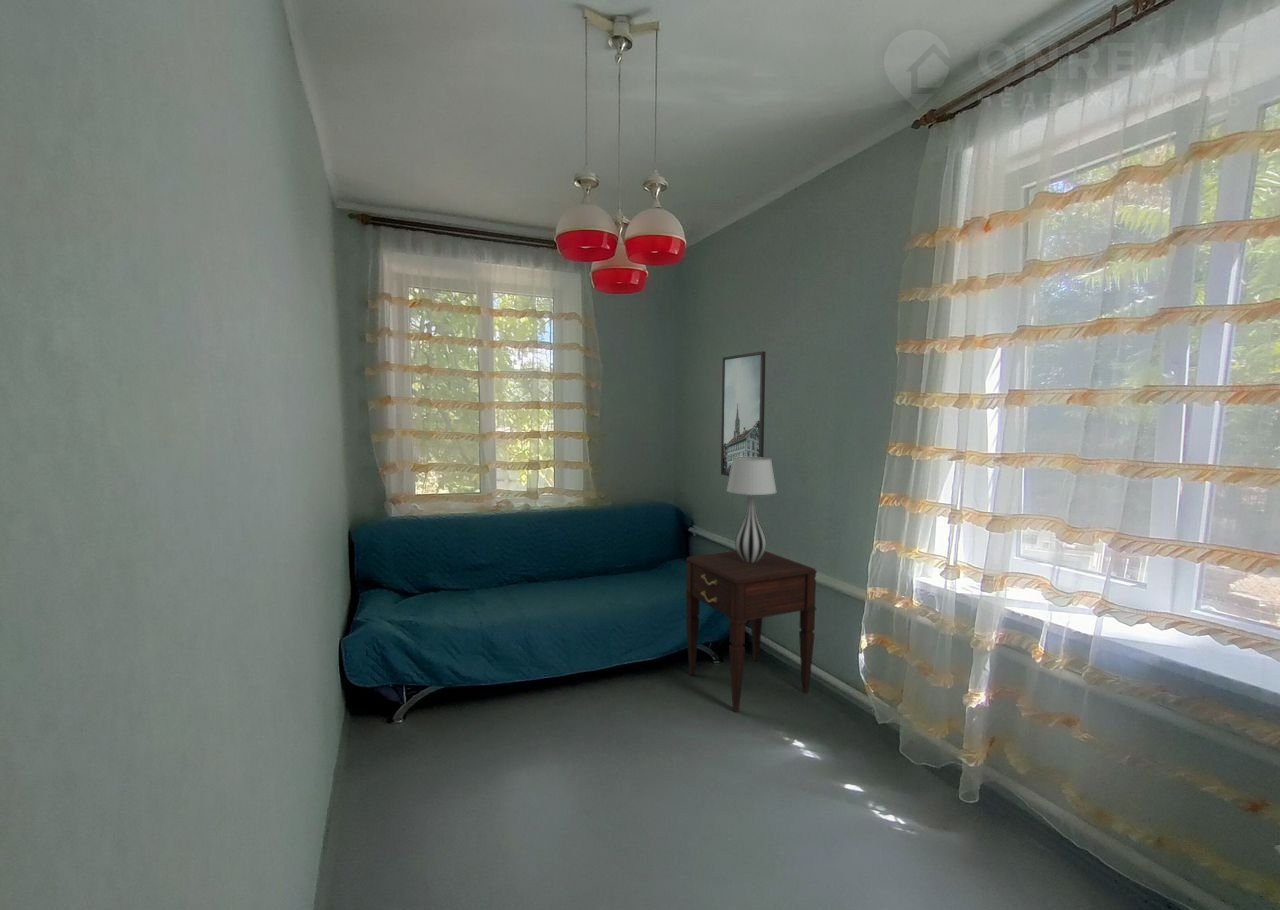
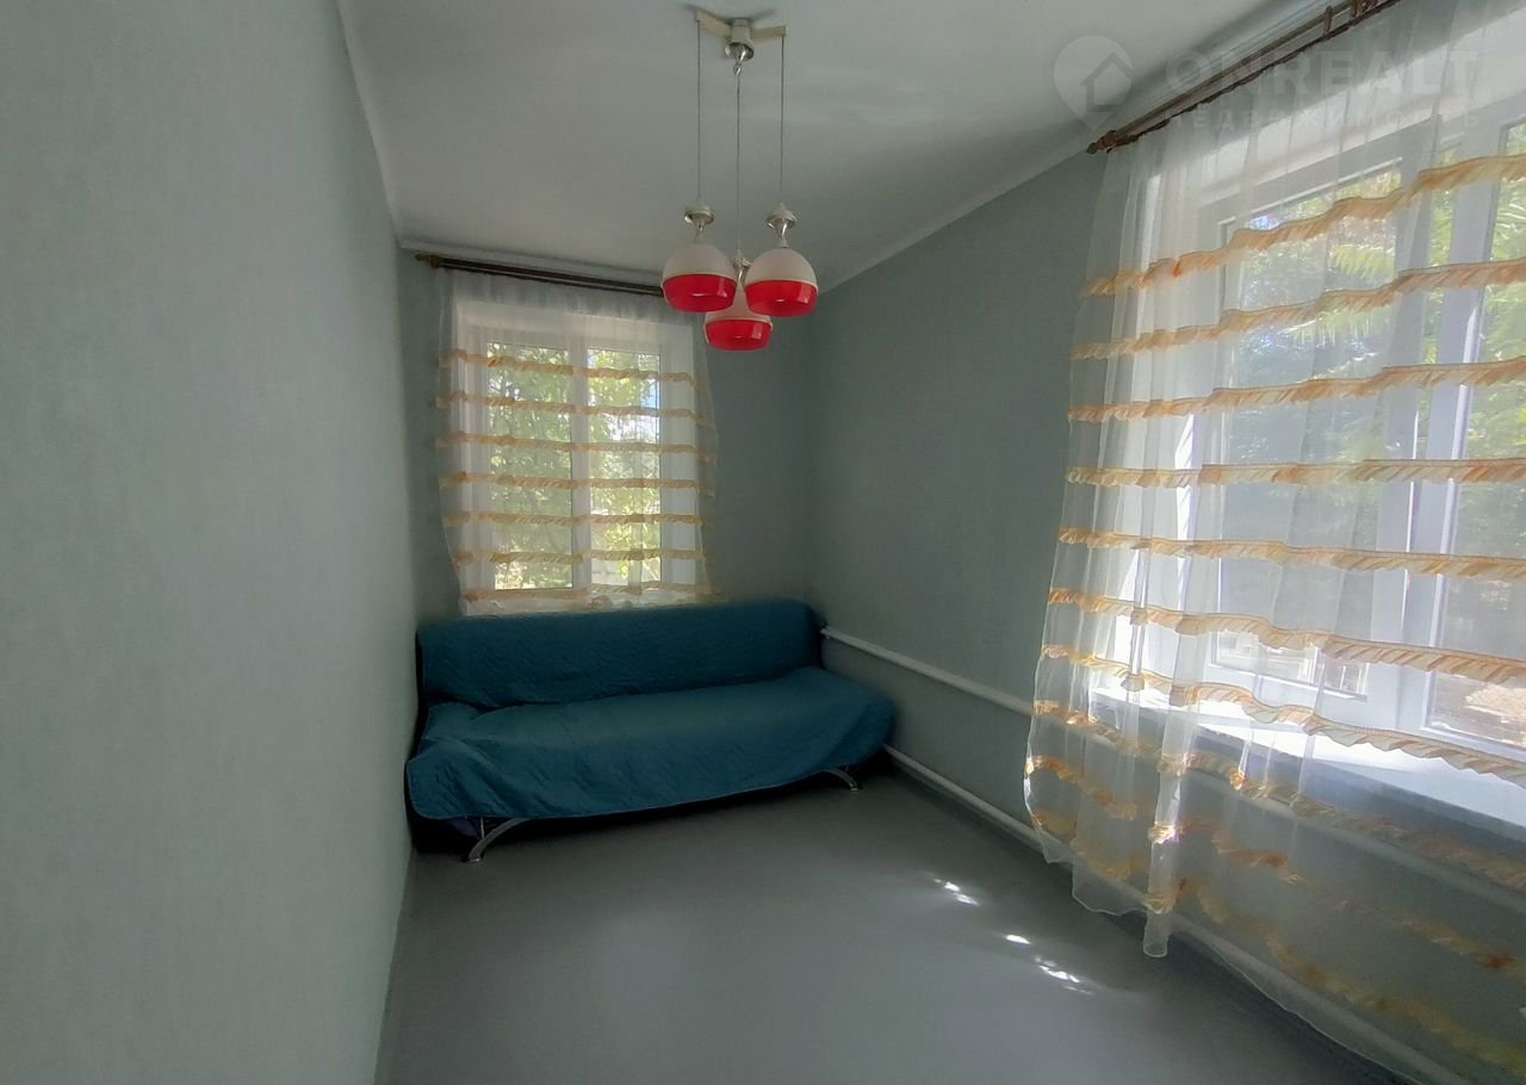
- nightstand (746, 622)
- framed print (741, 416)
- table lamp (751, 509)
